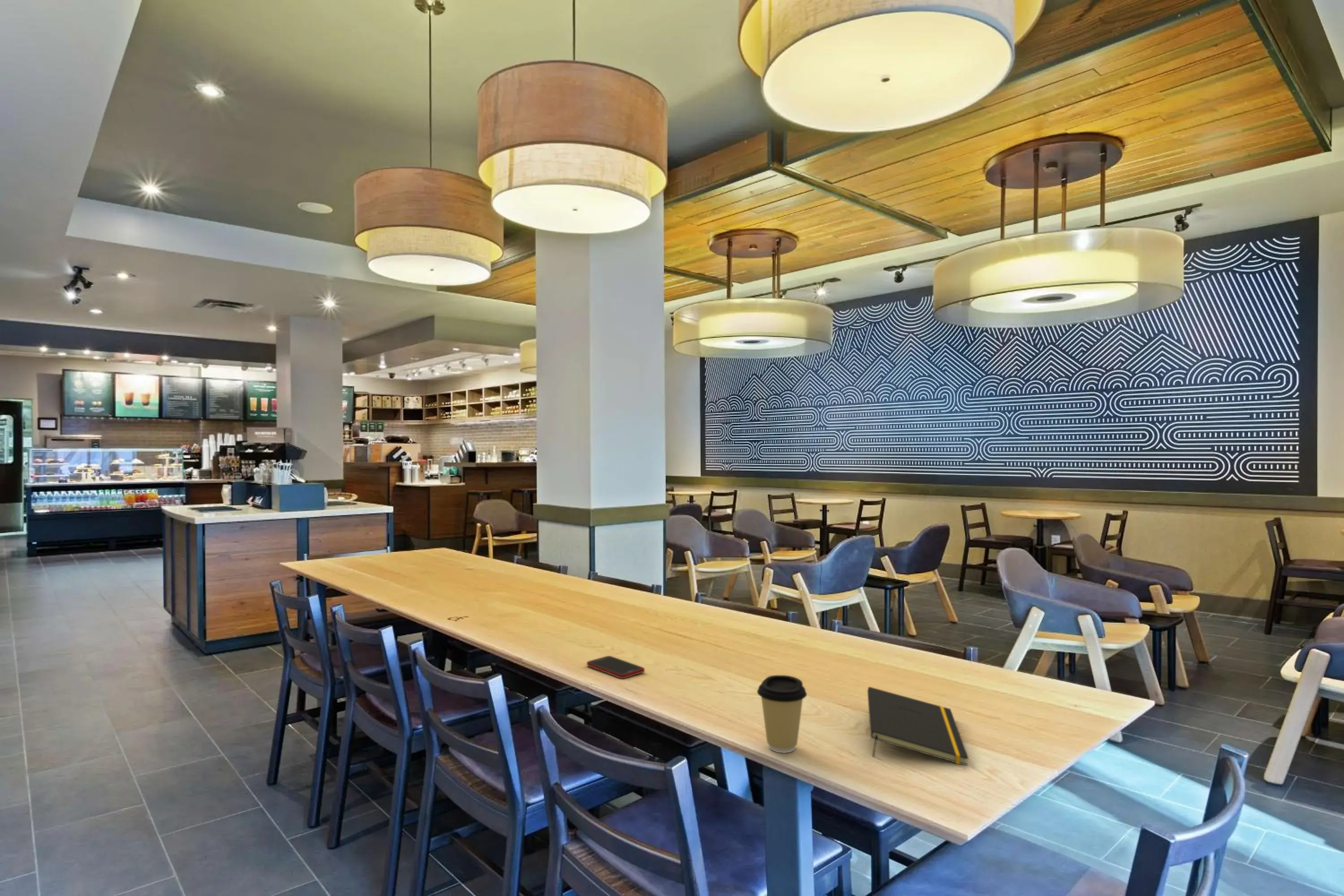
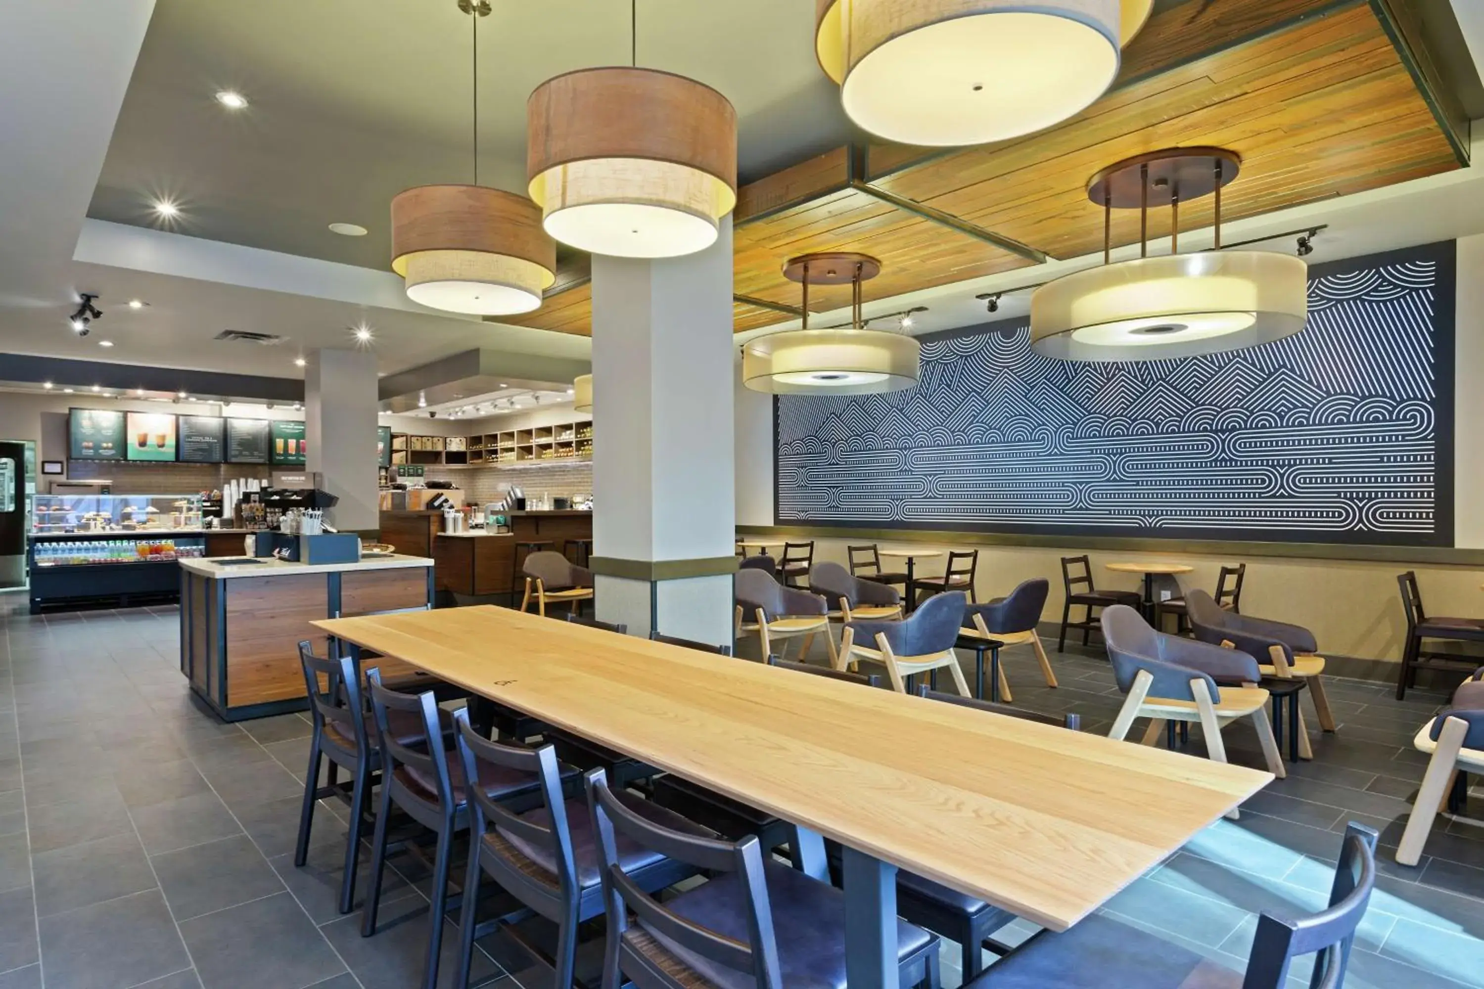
- cell phone (615, 667)
- notepad (913, 722)
- coffee cup (782, 714)
